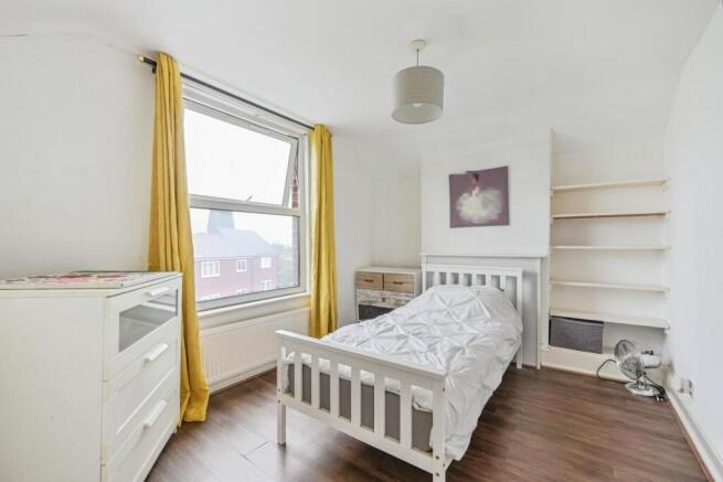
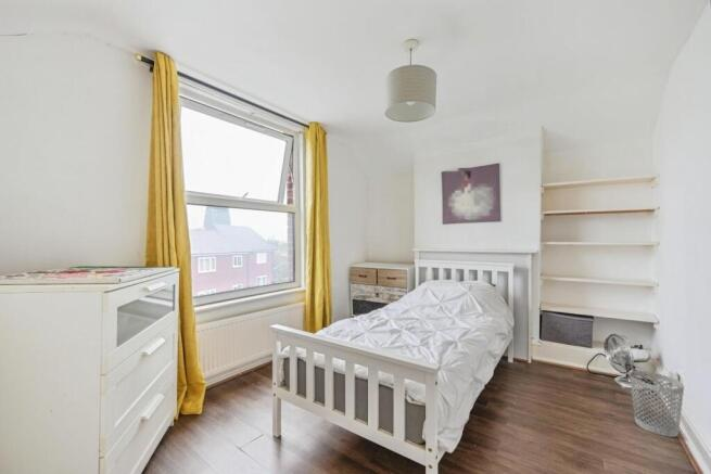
+ wastebasket (656, 402)
